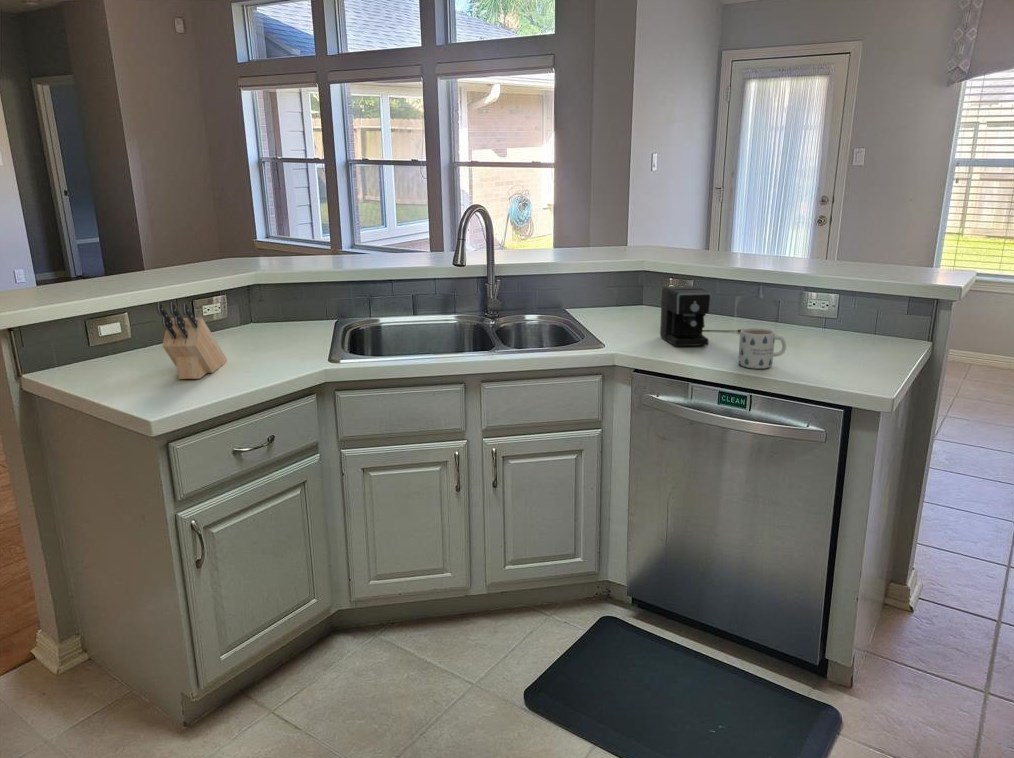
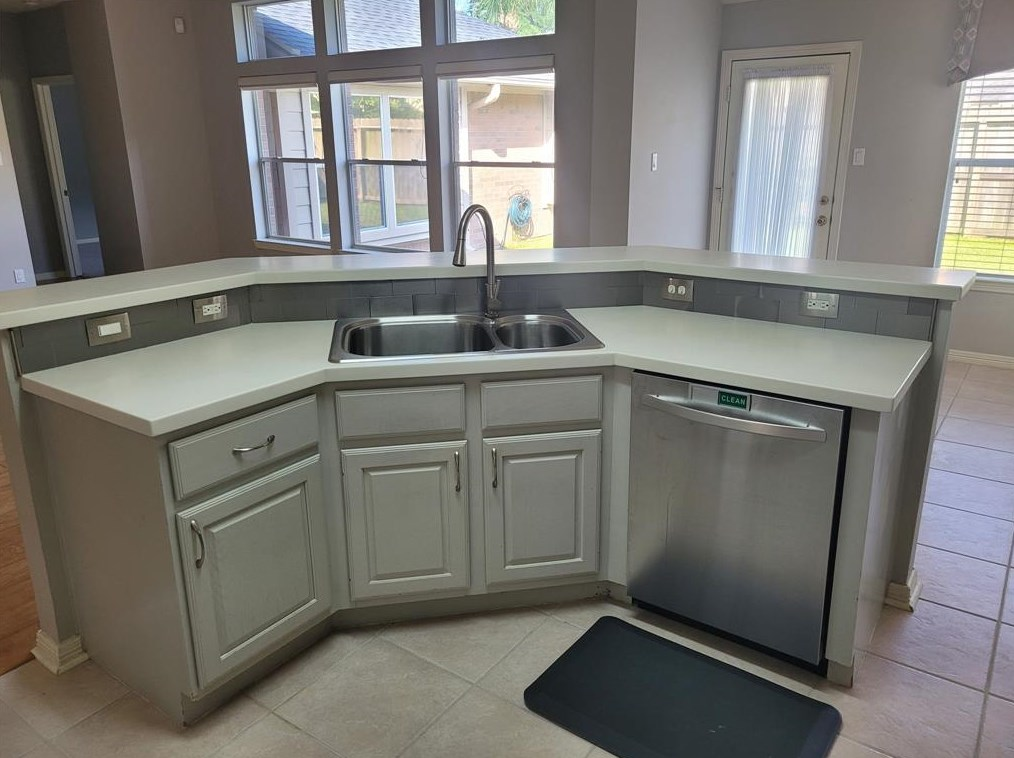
- coffee maker (709, 312)
- knife block (191, 335)
- mug (762, 348)
